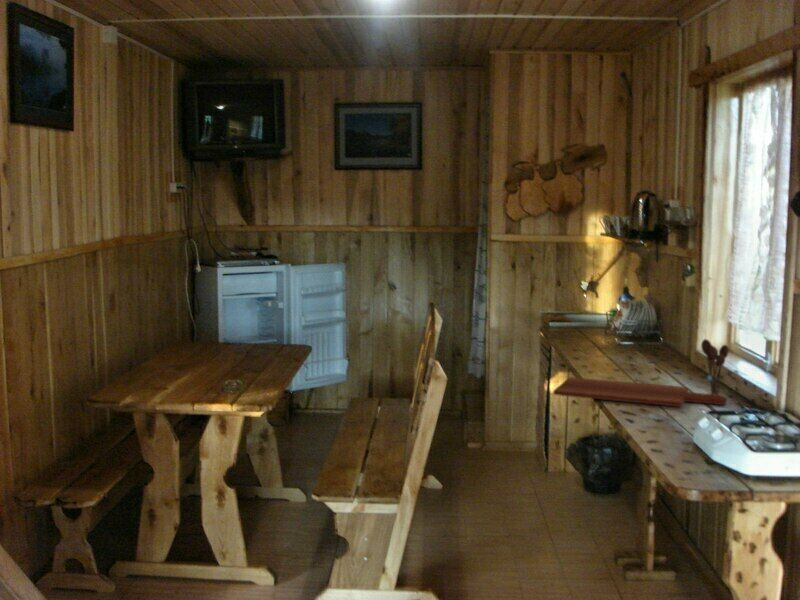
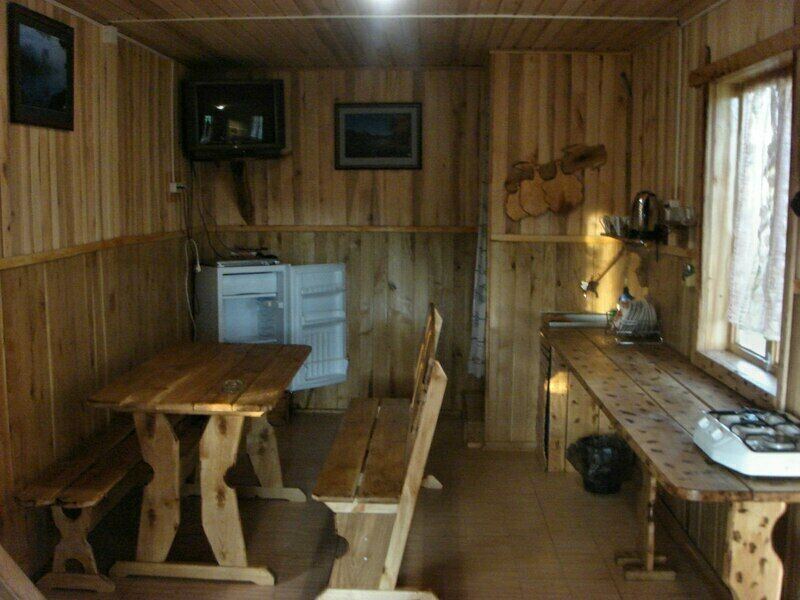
- utensil holder (713, 367)
- cutting board (625, 391)
